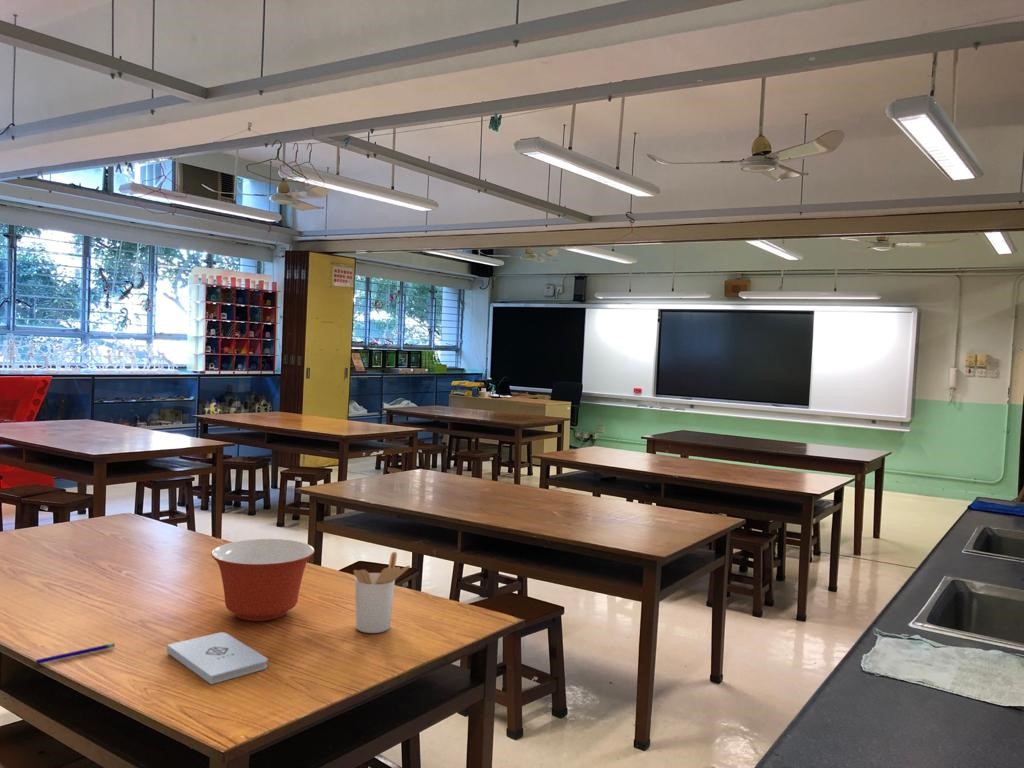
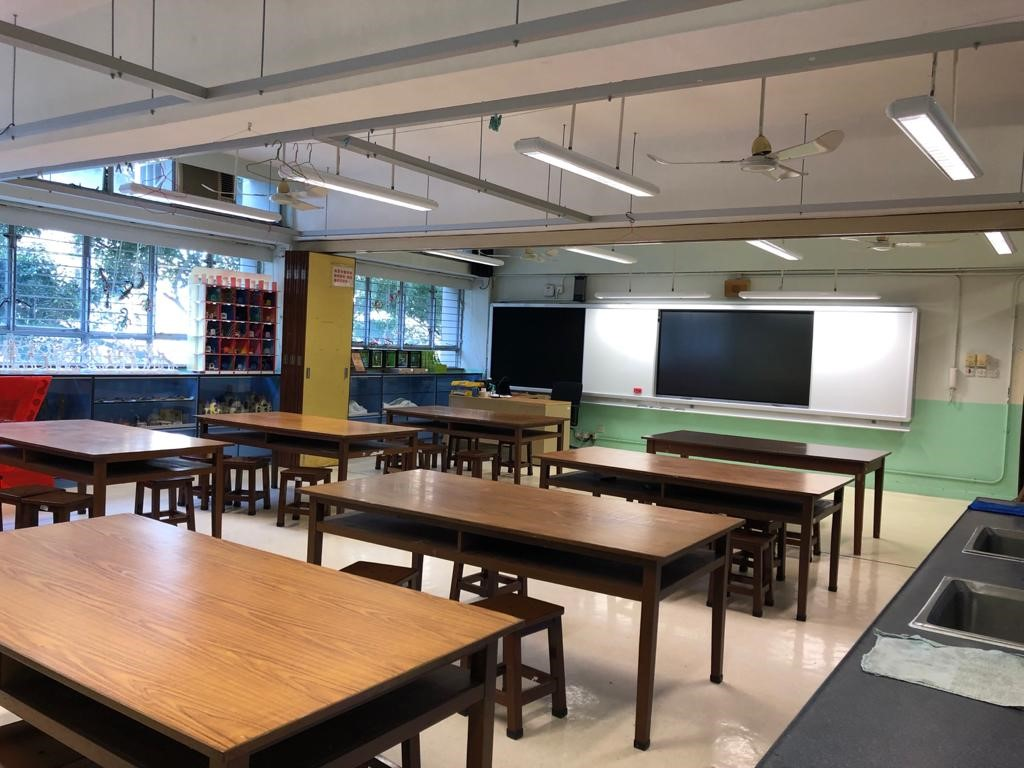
- mixing bowl (262, 581)
- notepad (217, 656)
- utensil holder (381, 593)
- pen (76, 653)
